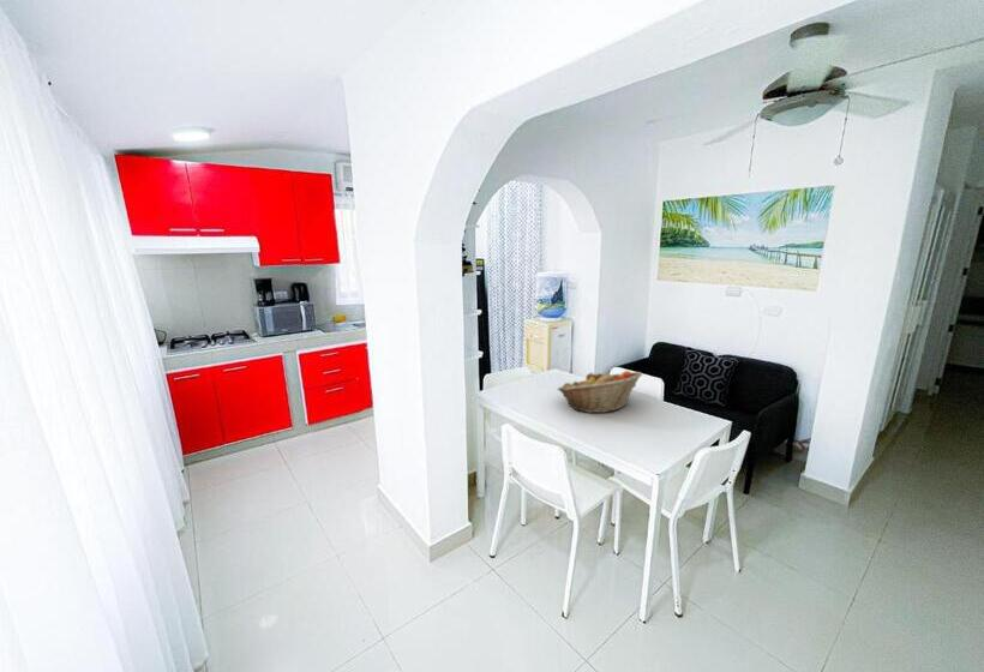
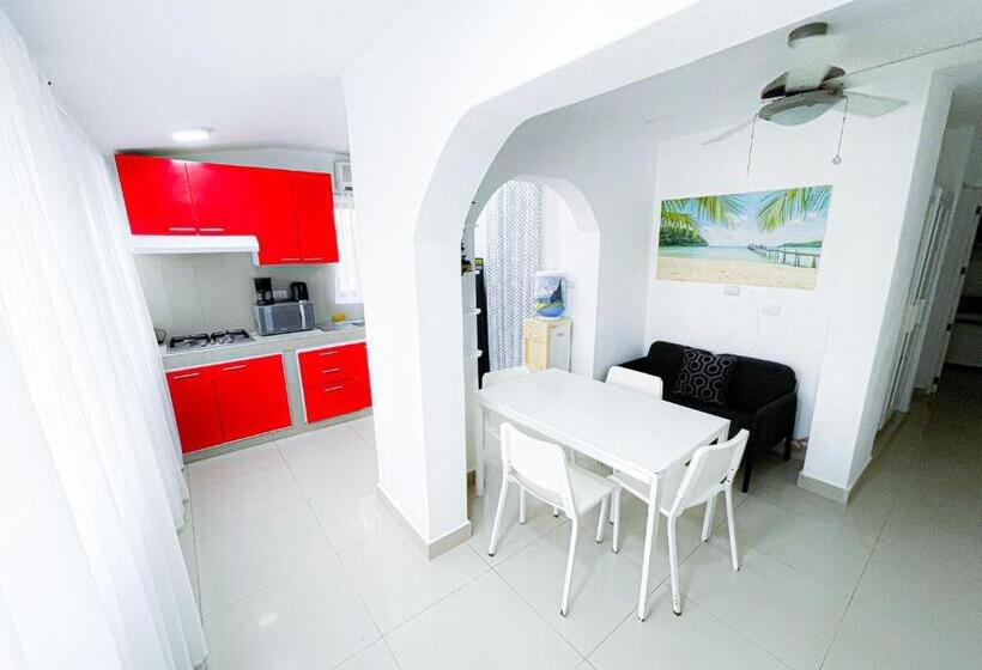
- fruit basket (600, 388)
